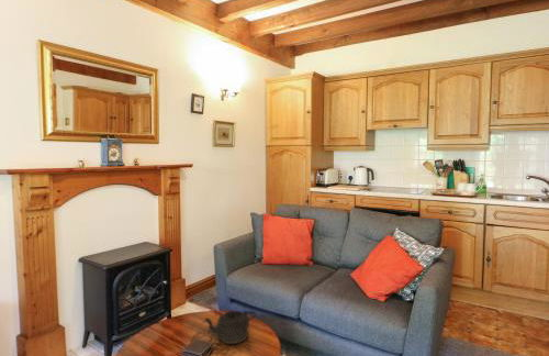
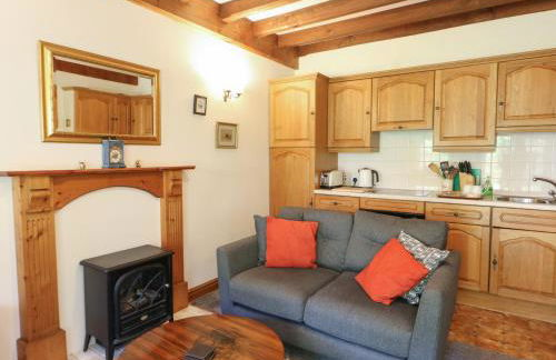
- teapot (231, 325)
